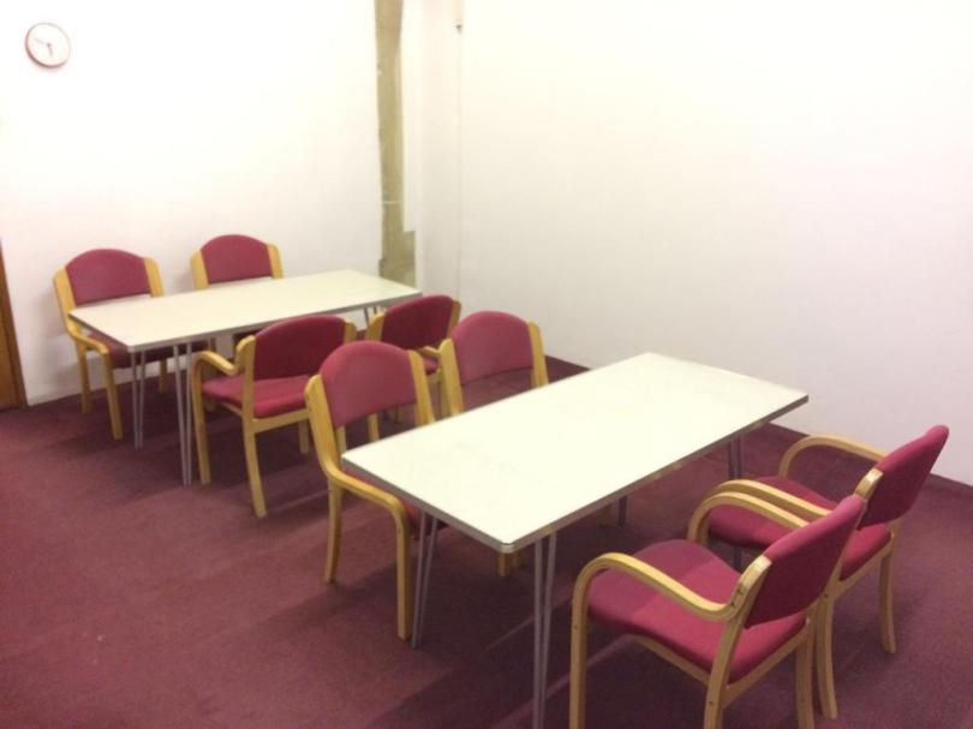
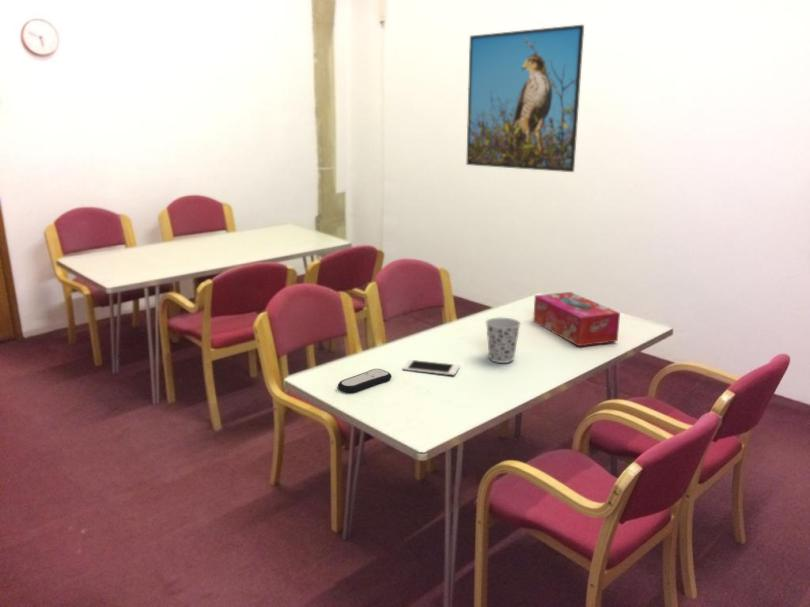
+ remote control (364, 380)
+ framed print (519, 101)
+ tissue box (574, 317)
+ cup (502, 340)
+ cell phone (431, 367)
